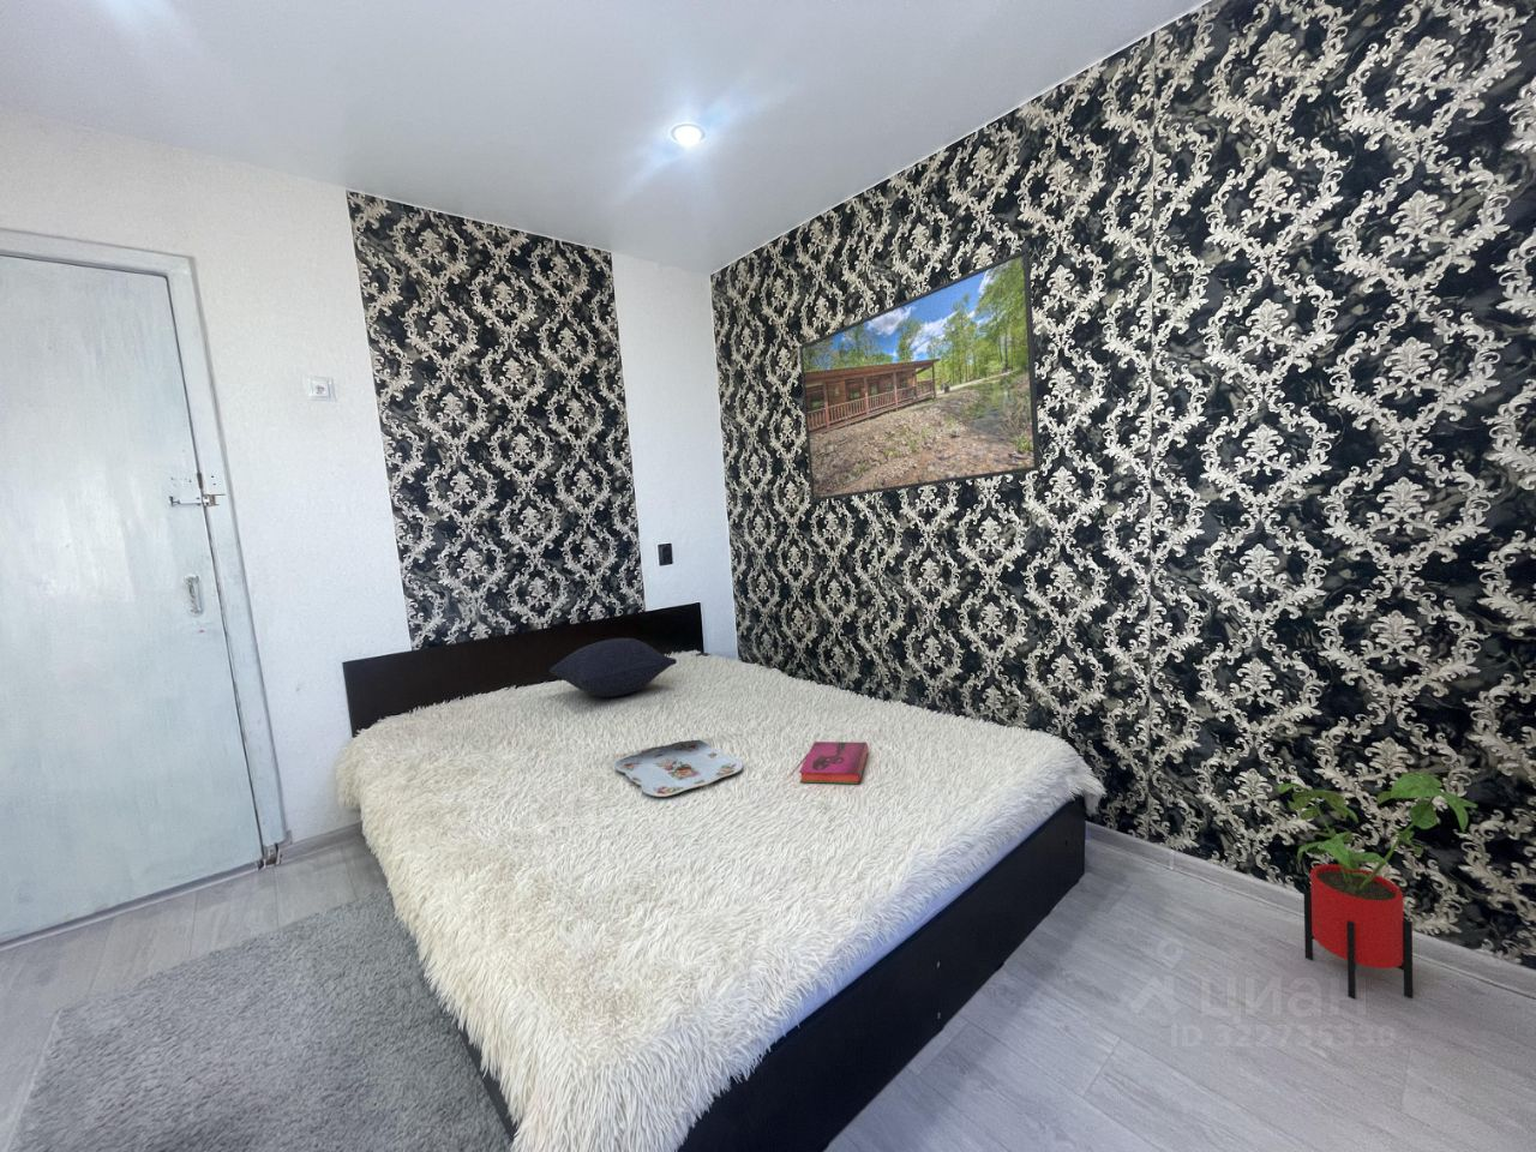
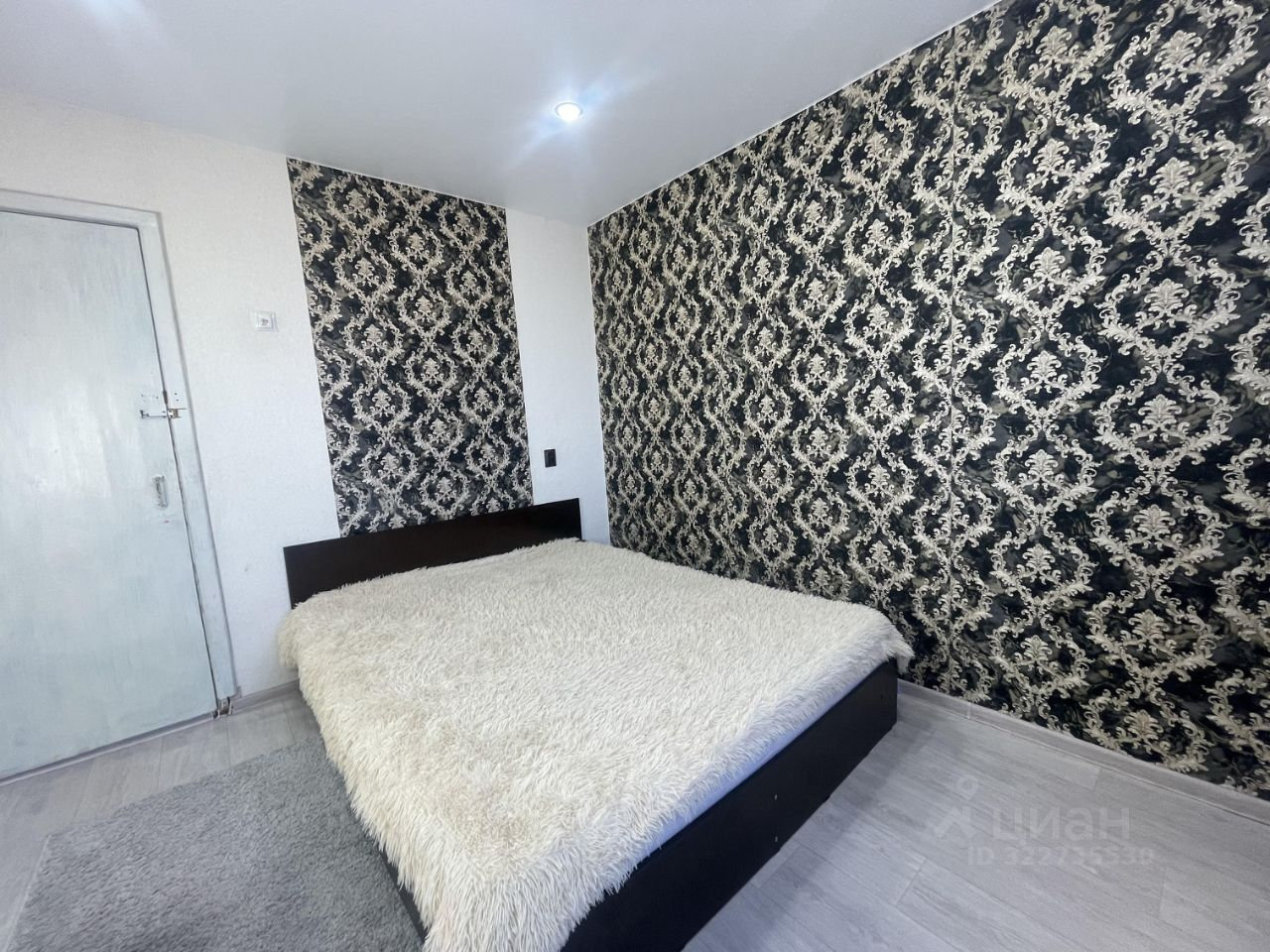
- hardback book (836, 761)
- house plant (1365, 875)
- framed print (900, 397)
- serving tray (677, 766)
- pillow (612, 666)
